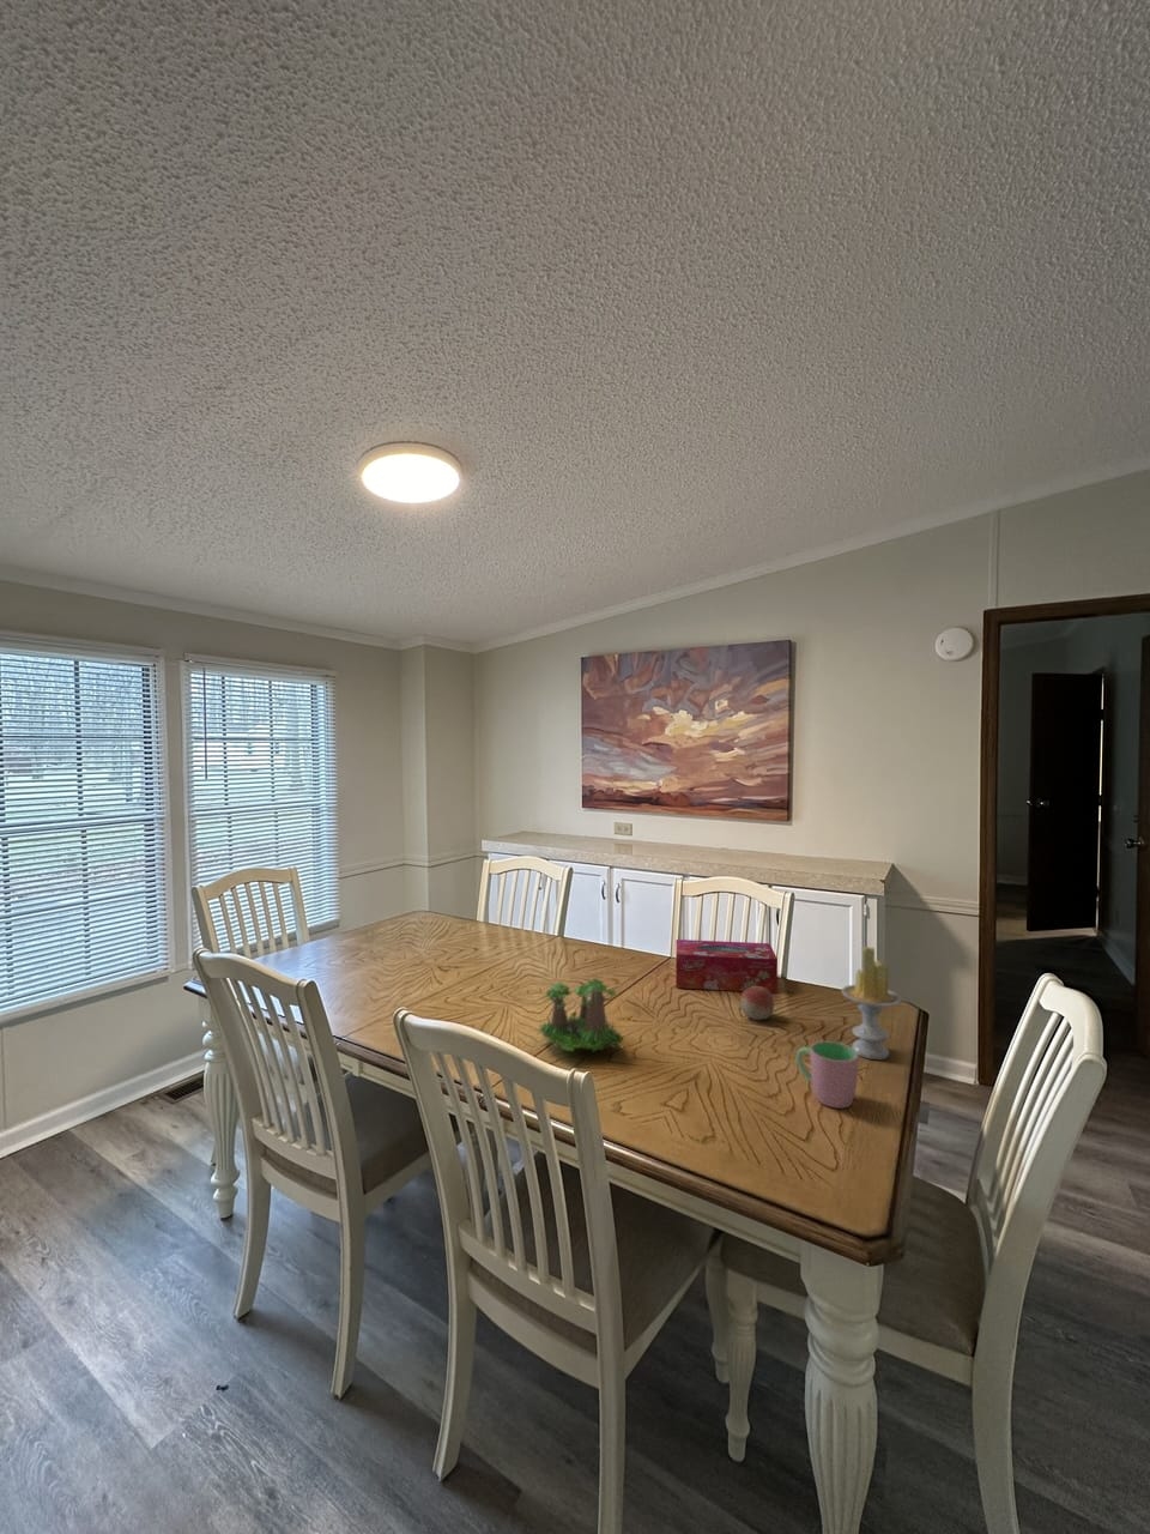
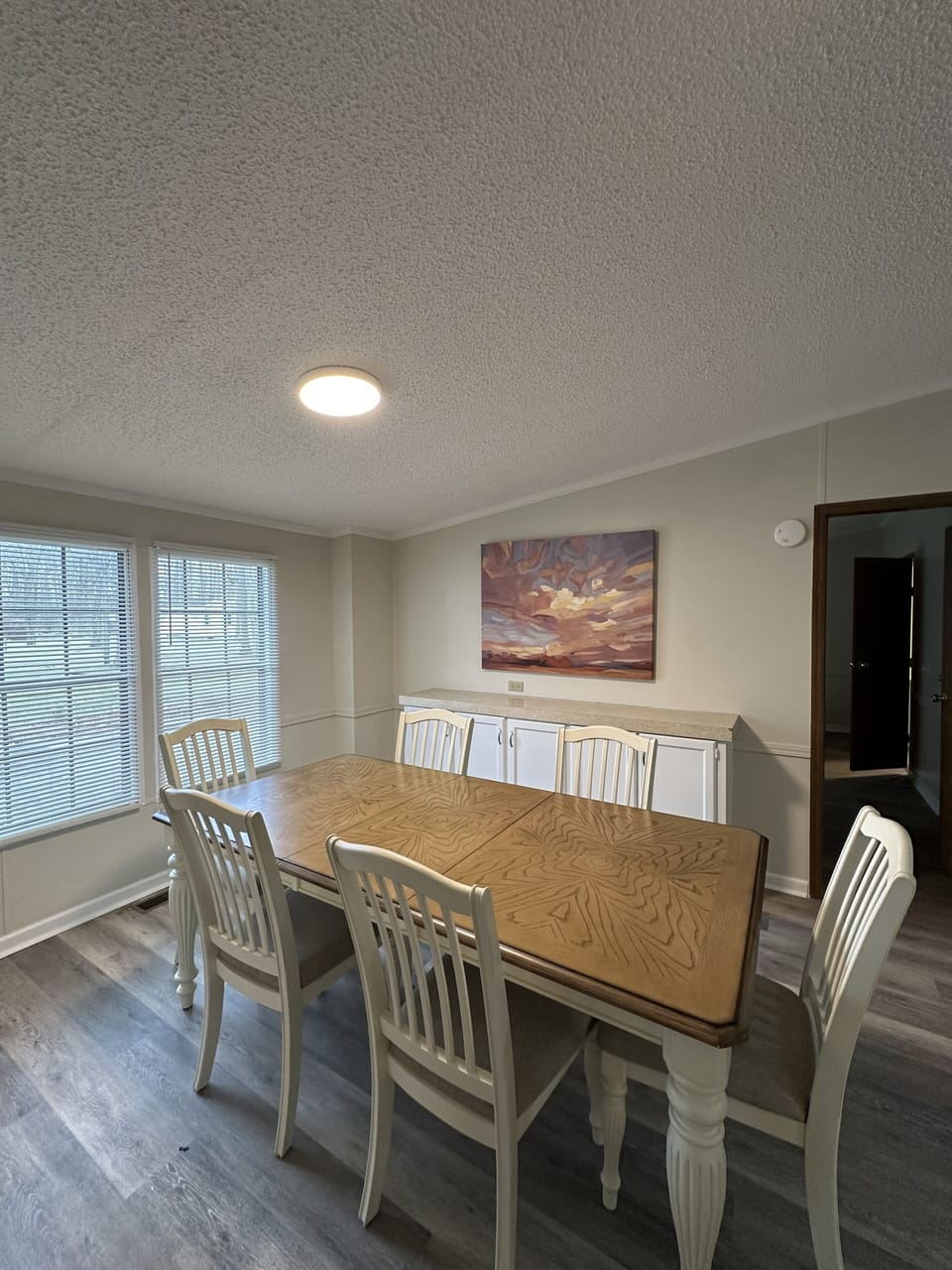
- fruit (756, 1001)
- plant (581, 995)
- candle (870, 998)
- cup (825, 1071)
- tissue box (724, 965)
